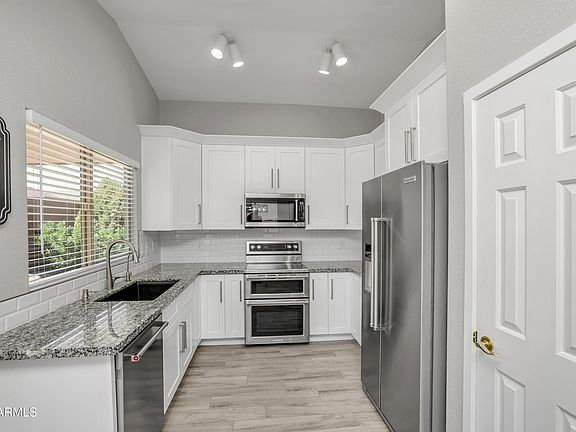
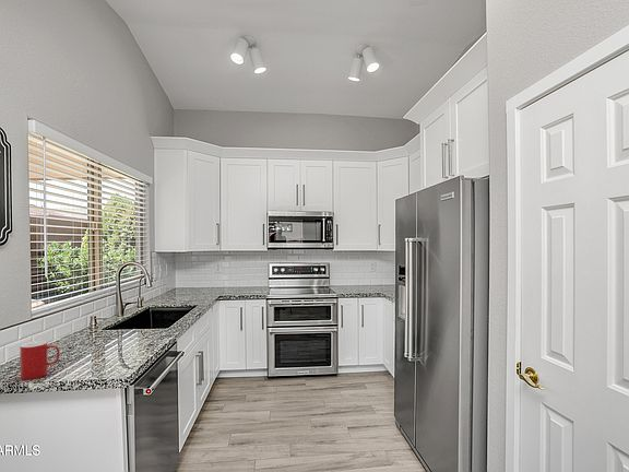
+ cup (39, 358)
